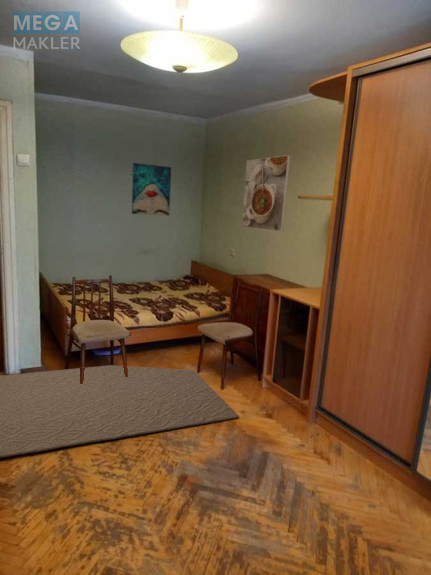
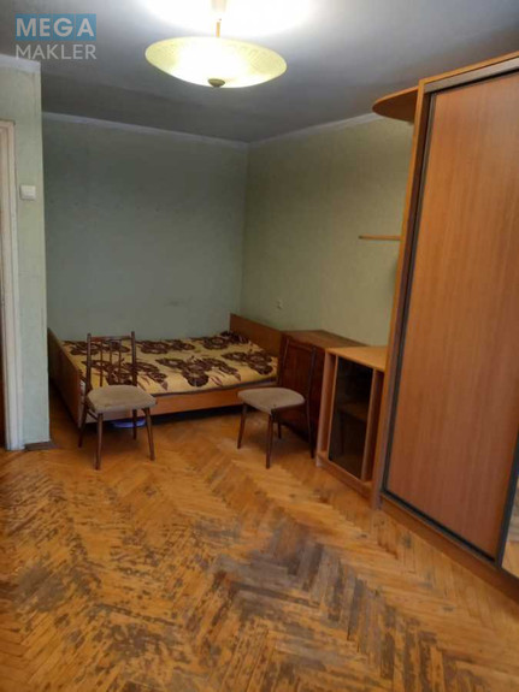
- wall art (151, 190)
- rug (97, 397)
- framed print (264, 194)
